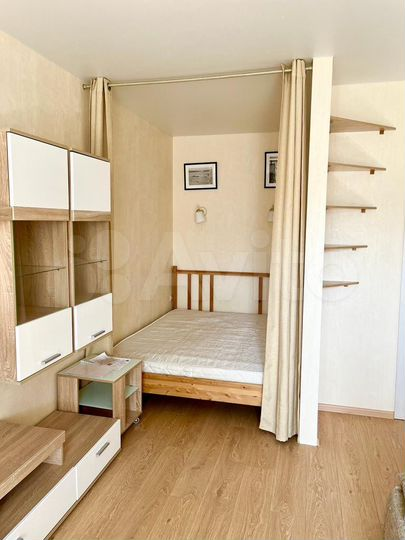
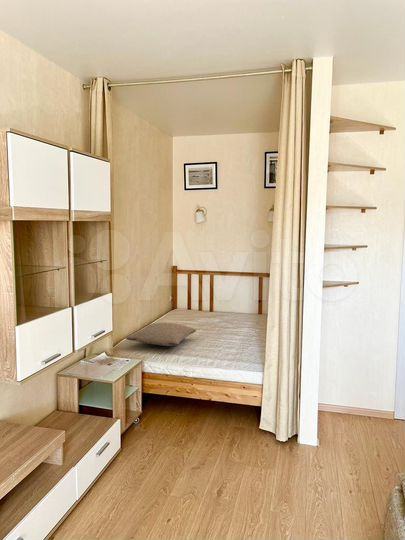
+ pillow (162, 334)
